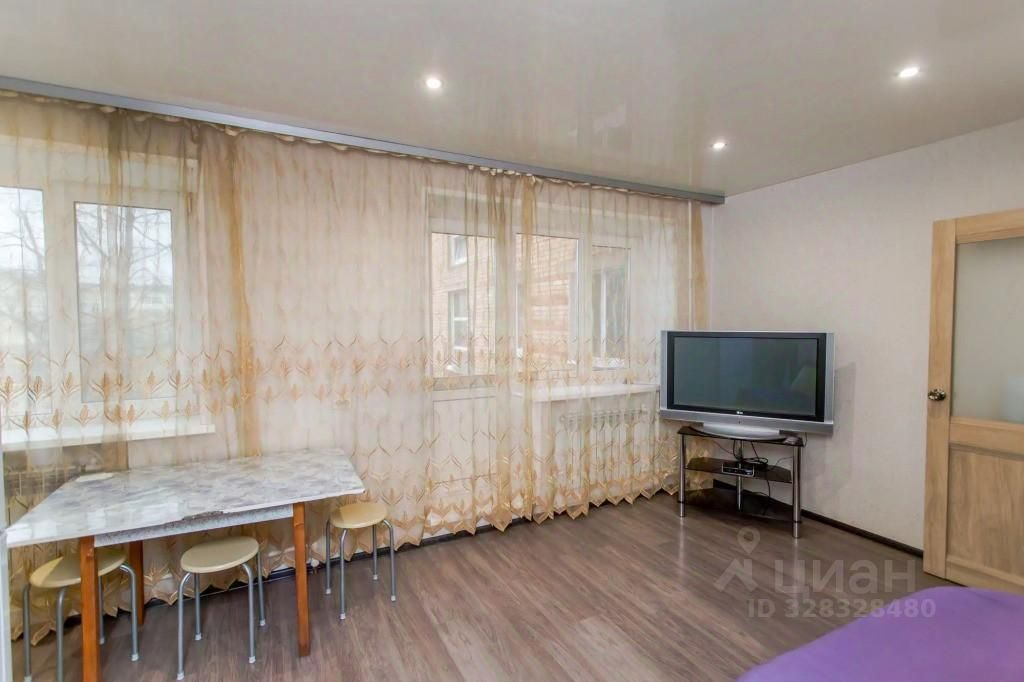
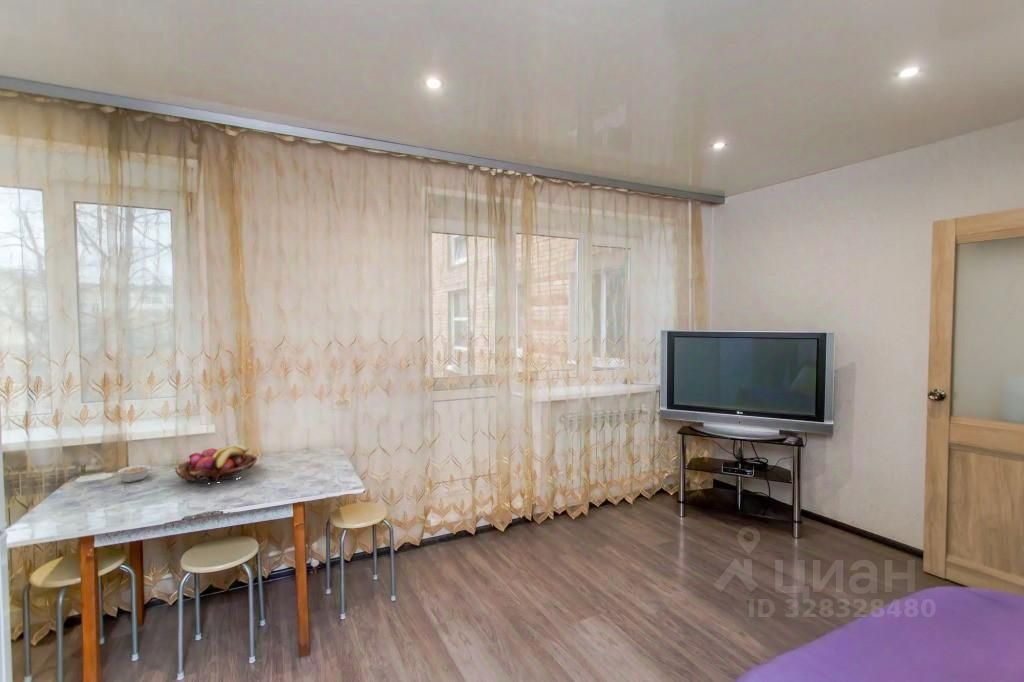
+ legume (134, 473)
+ fruit basket (218, 462)
